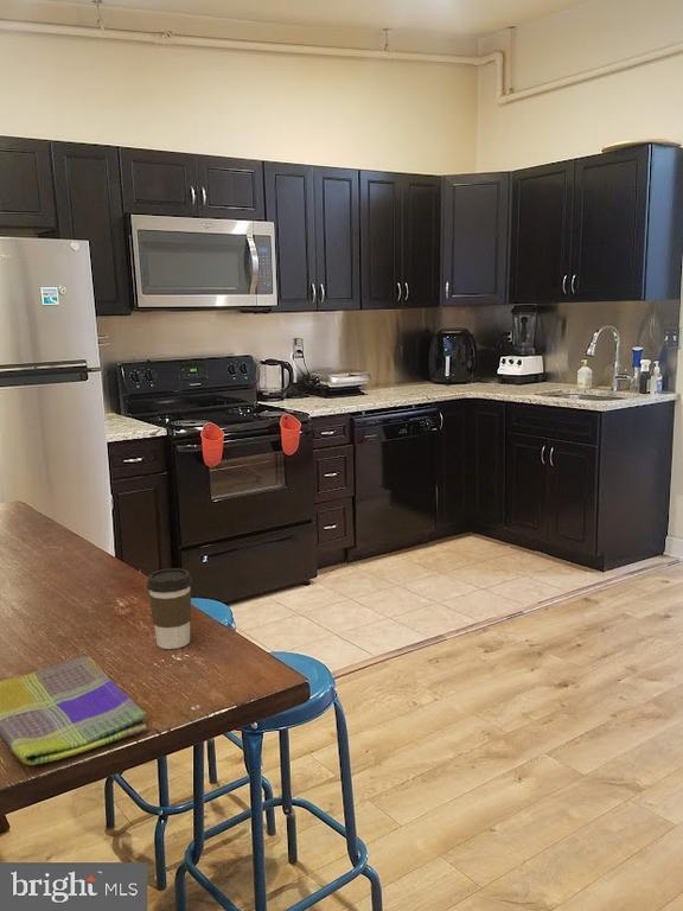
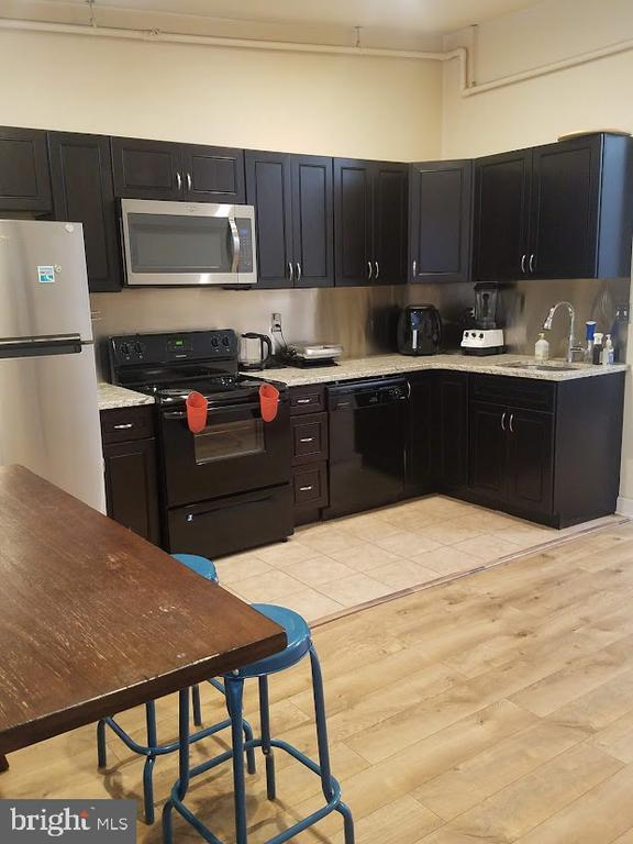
- dish towel (60, 705)
- coffee cup (171, 609)
